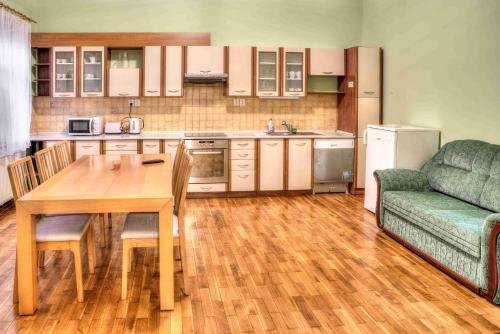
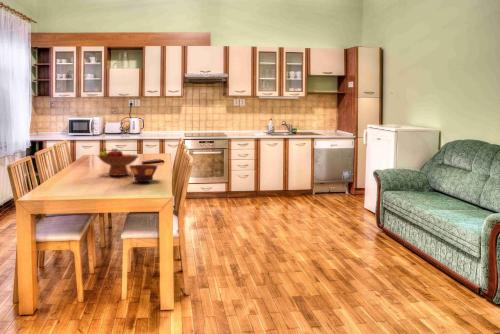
+ fruit bowl (118, 161)
+ bowl (143, 173)
